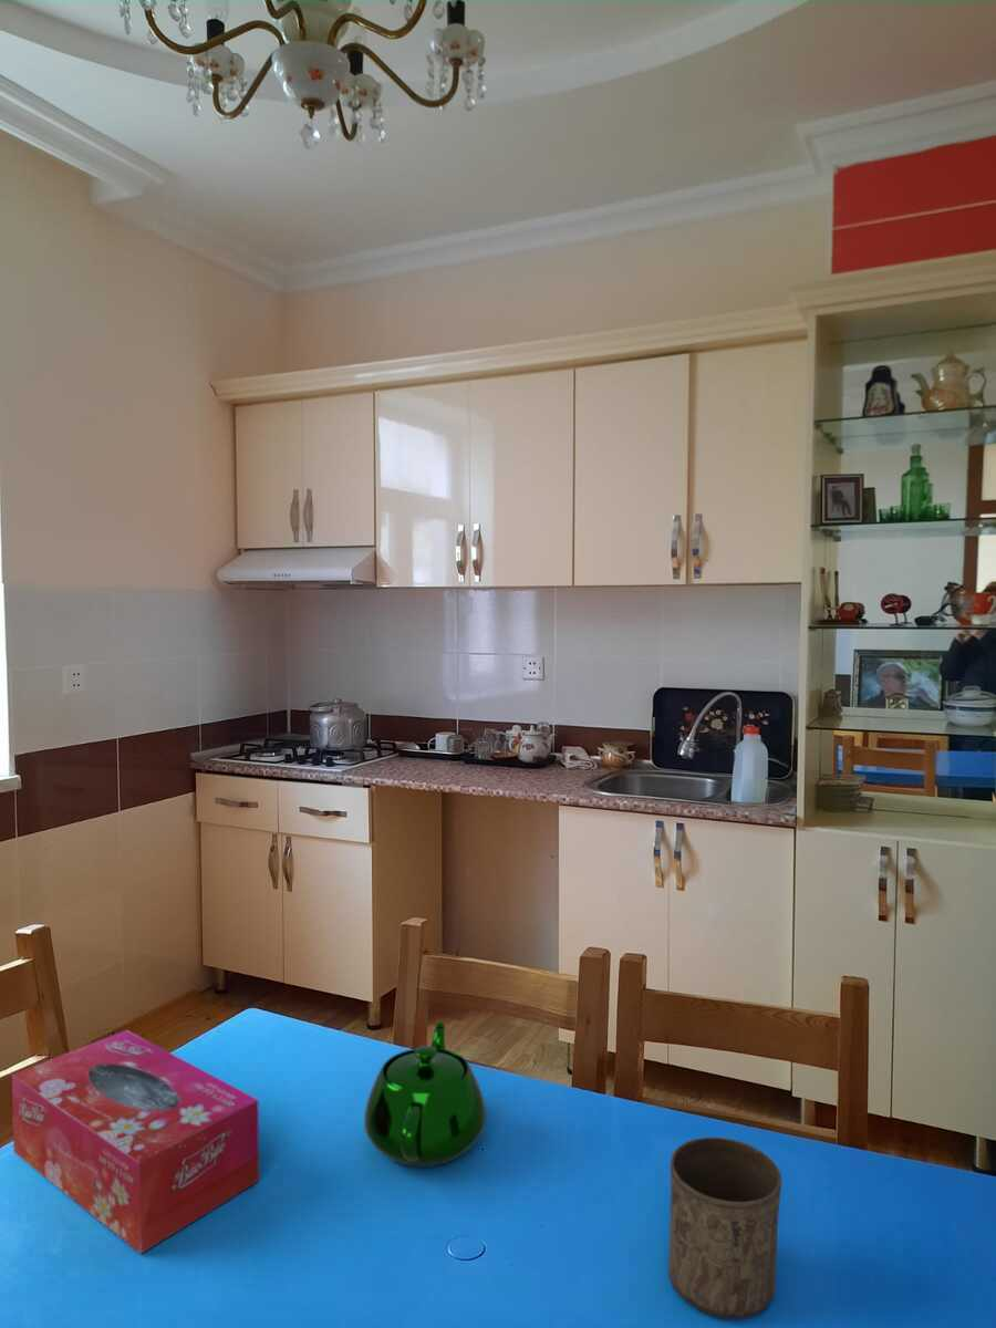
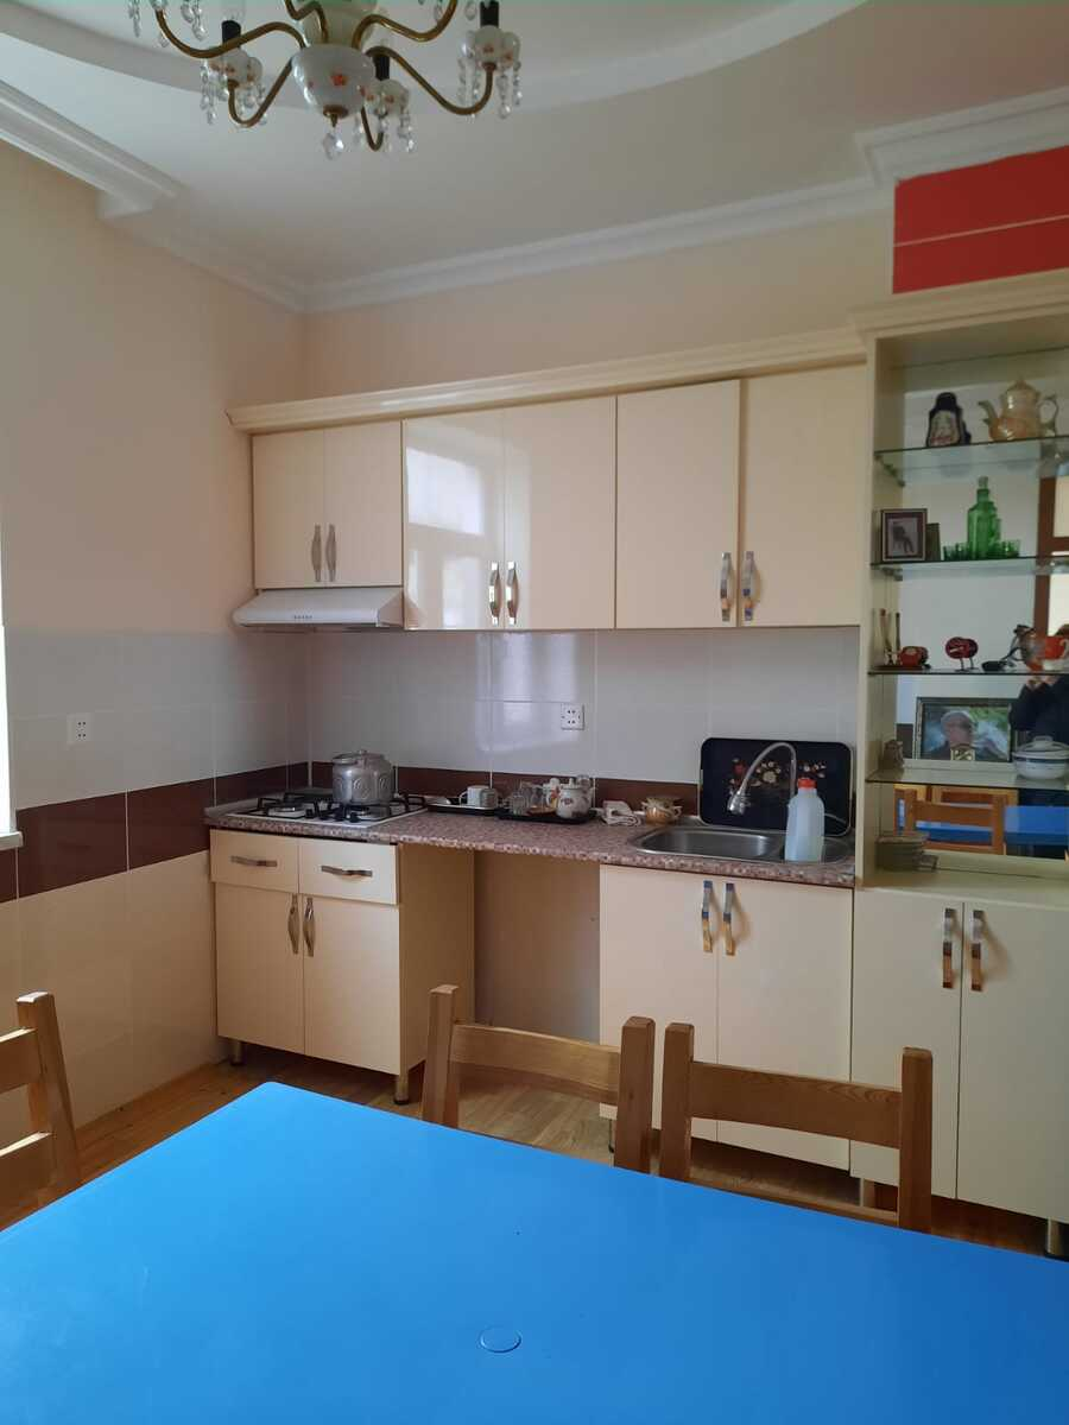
- teapot (426, 1092)
- tissue box (132, 1127)
- cup (724, 1225)
